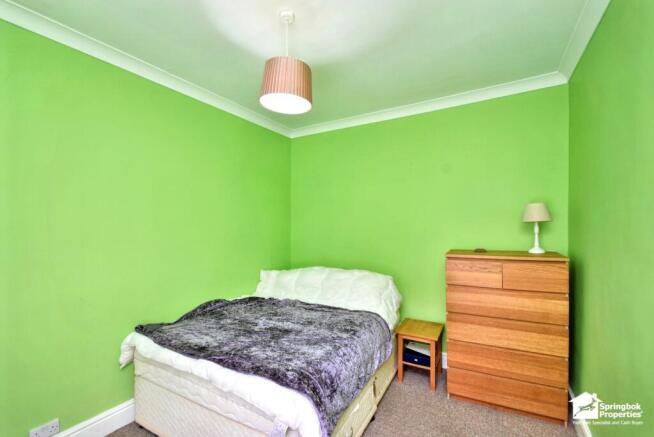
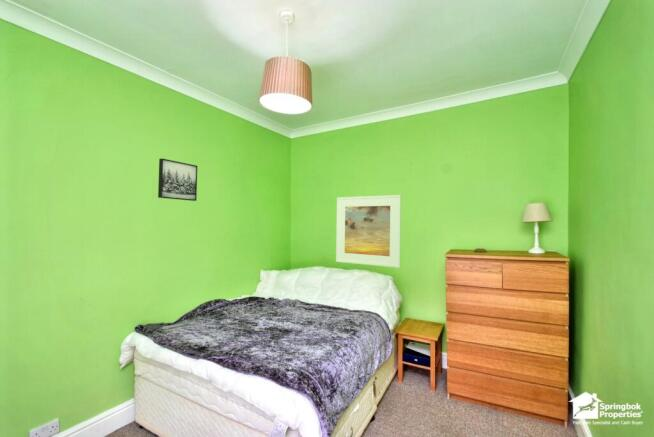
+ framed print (366, 230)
+ wall art (178, 180)
